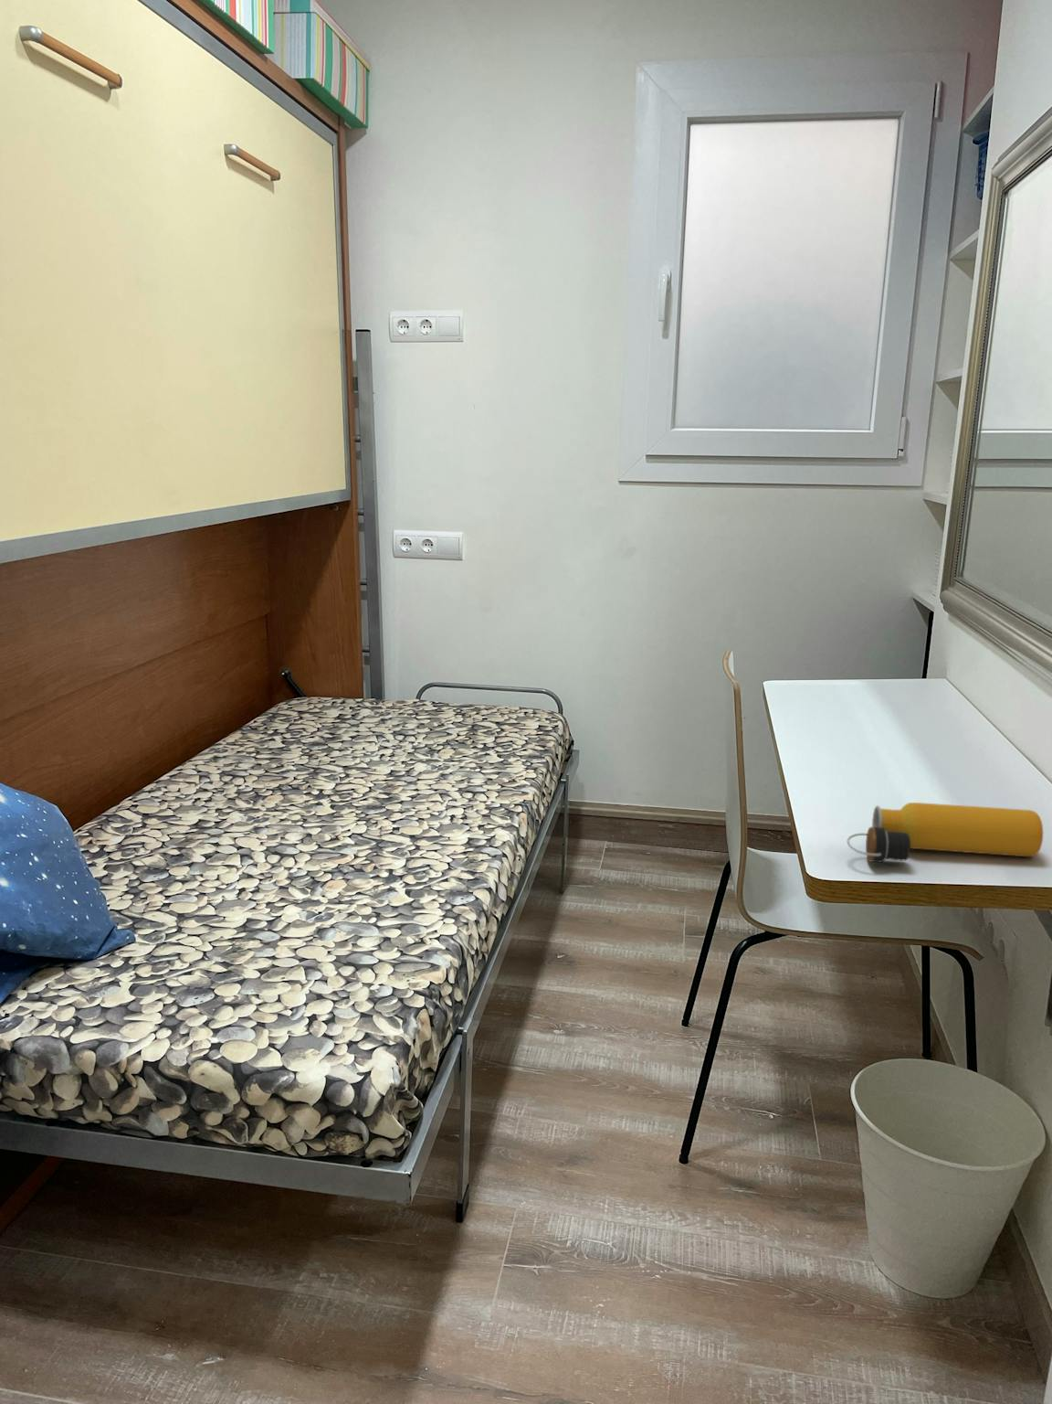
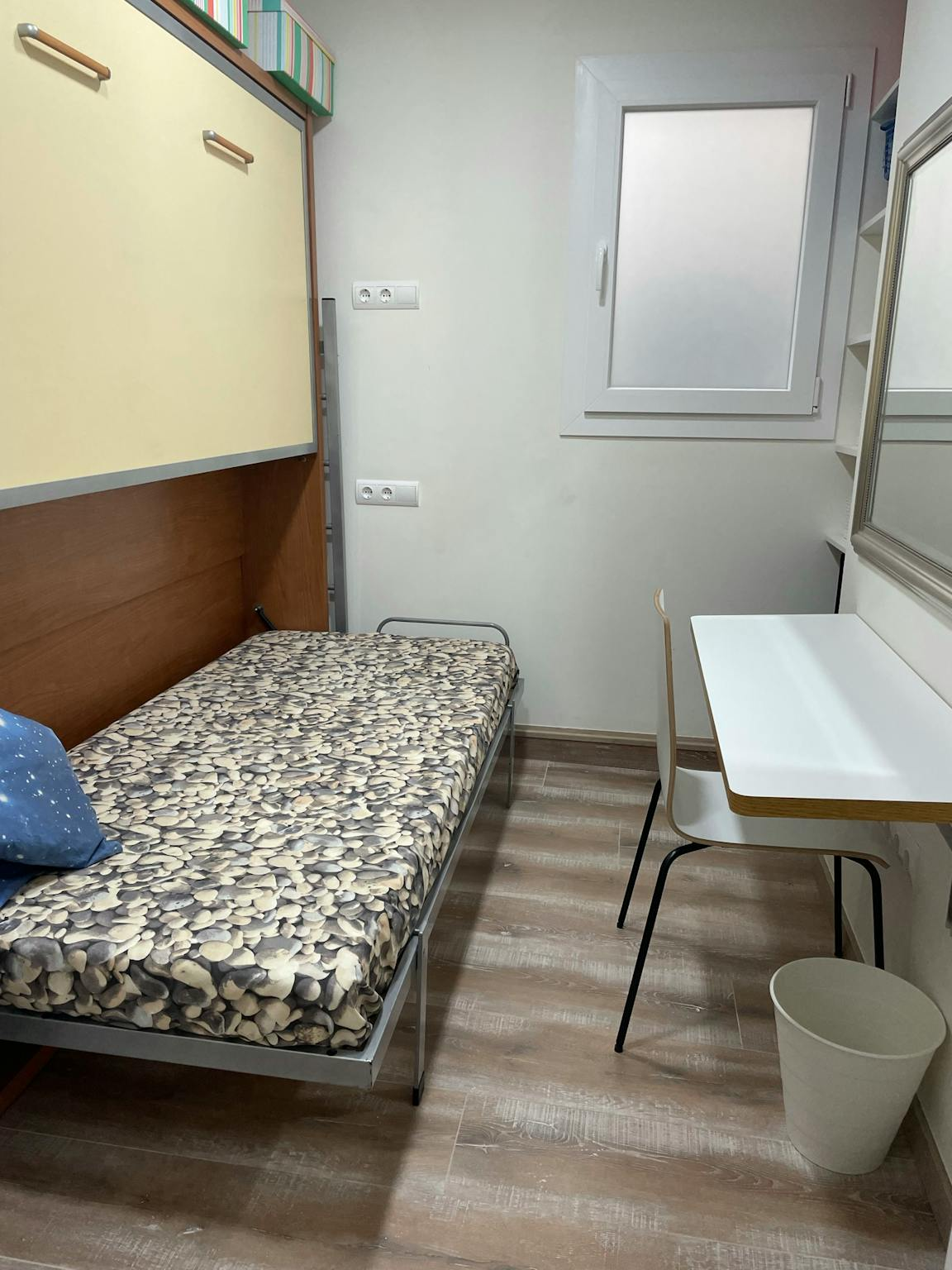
- water bottle (941, 835)
